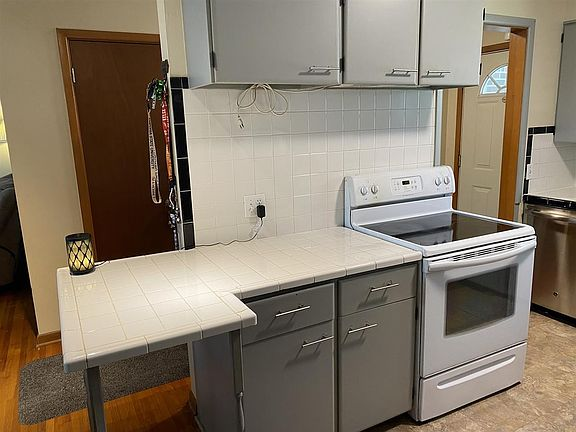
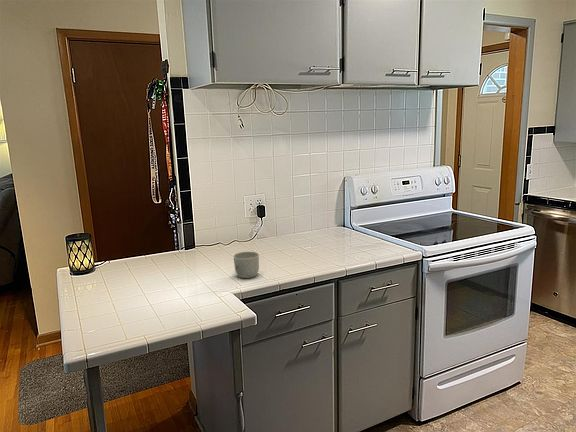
+ mug (244, 264)
